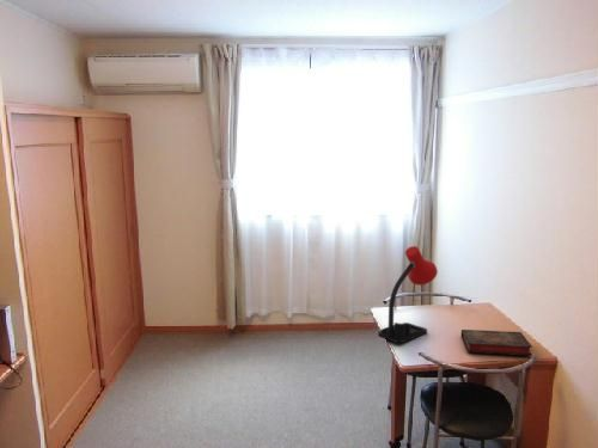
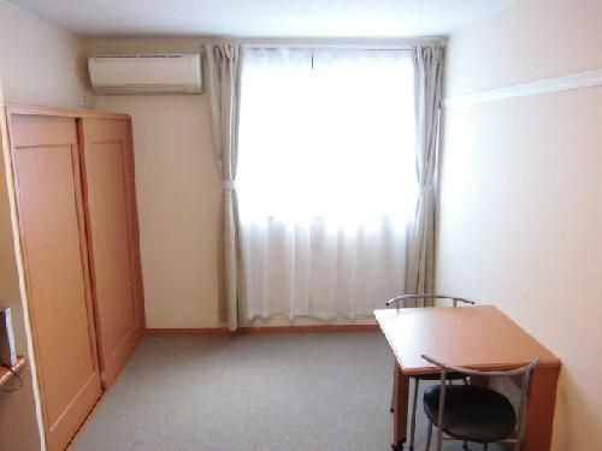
- desk lamp (411, 282)
- book (494, 340)
